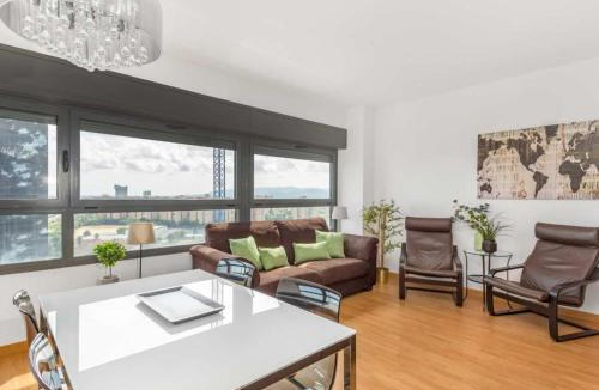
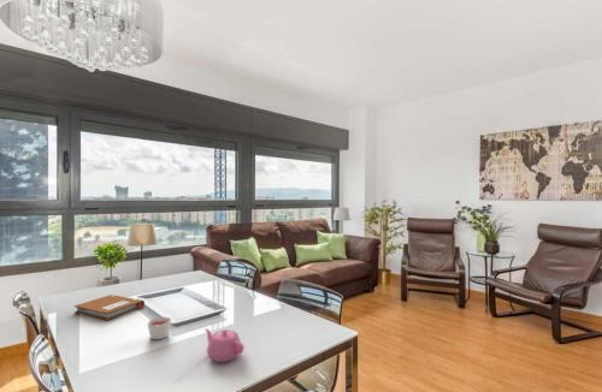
+ teapot (223, 341)
+ candle (159, 328)
+ notebook (111, 305)
